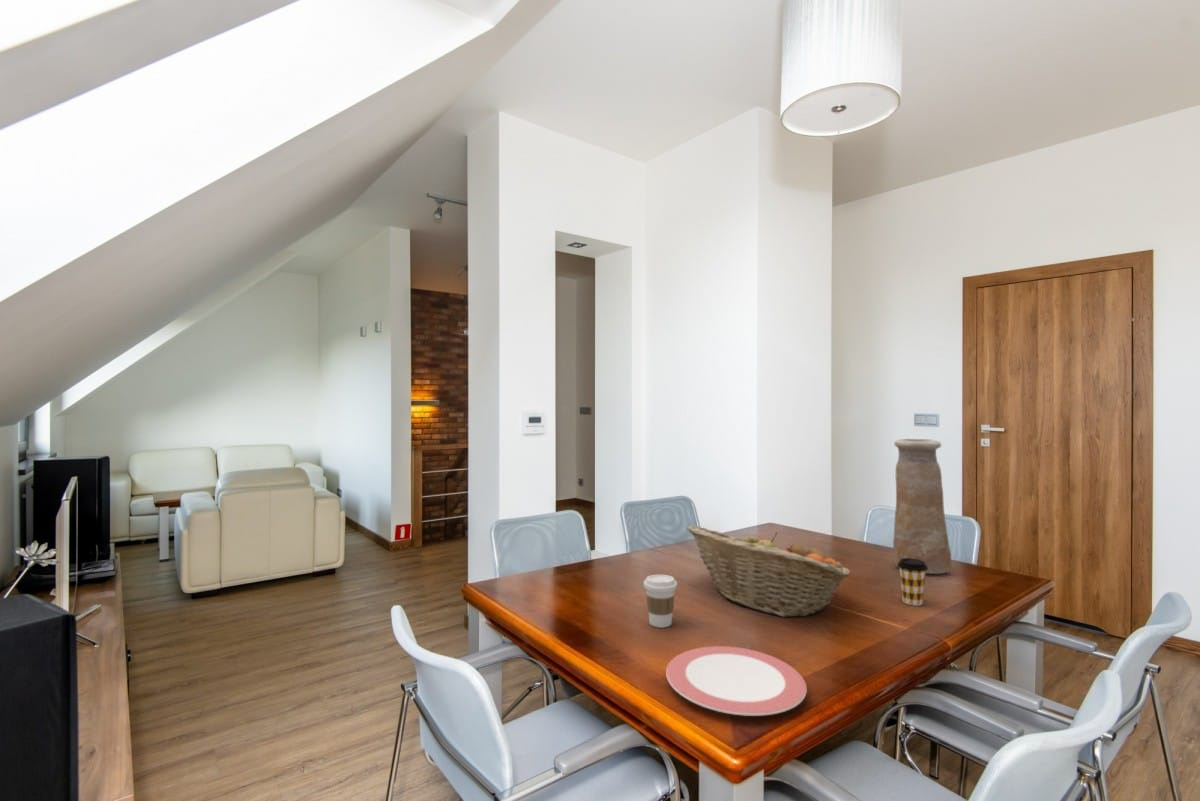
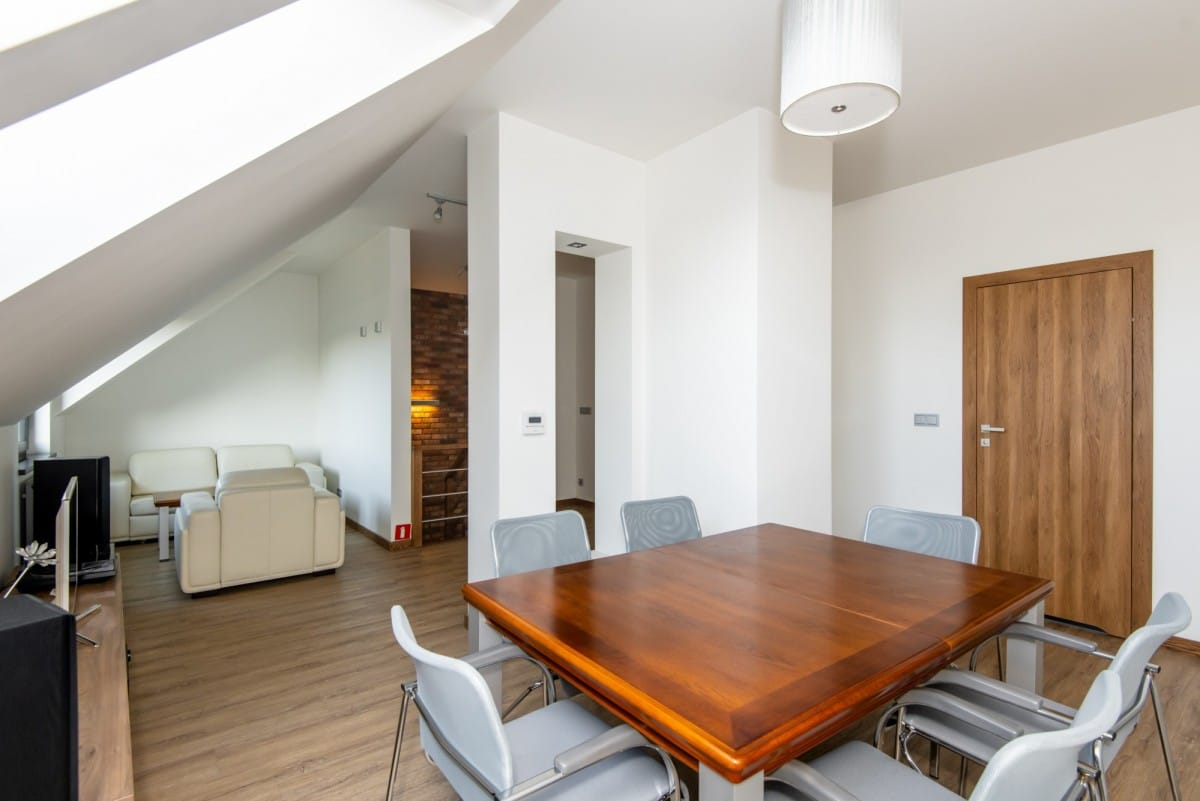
- vase (921, 504)
- fruit basket (763, 561)
- coffee cup (660, 600)
- plate (734, 680)
- coffee cup (912, 581)
